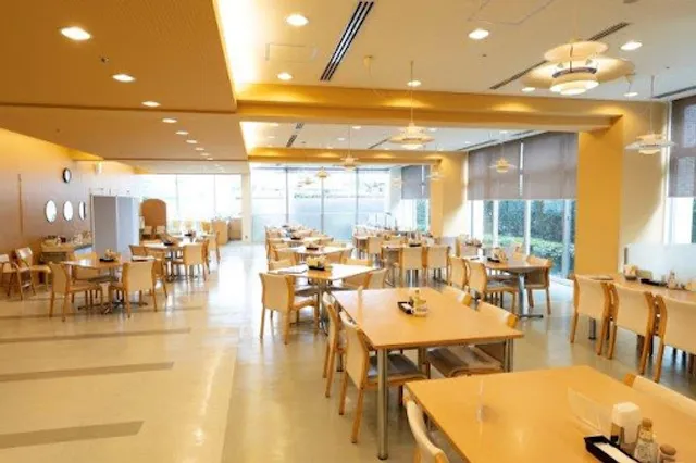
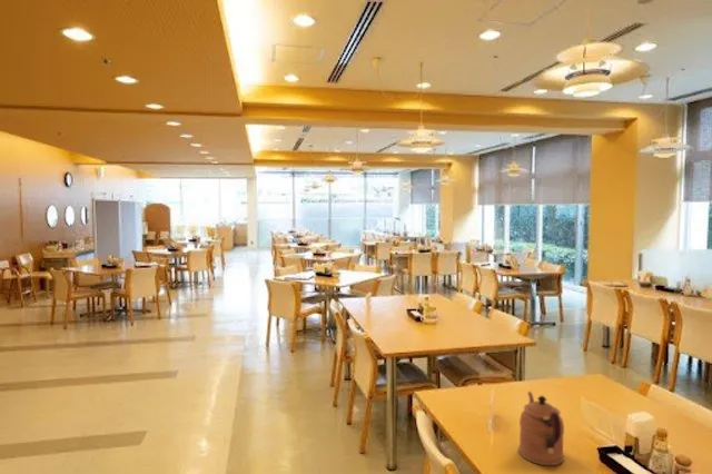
+ coffeepot (542, 425)
